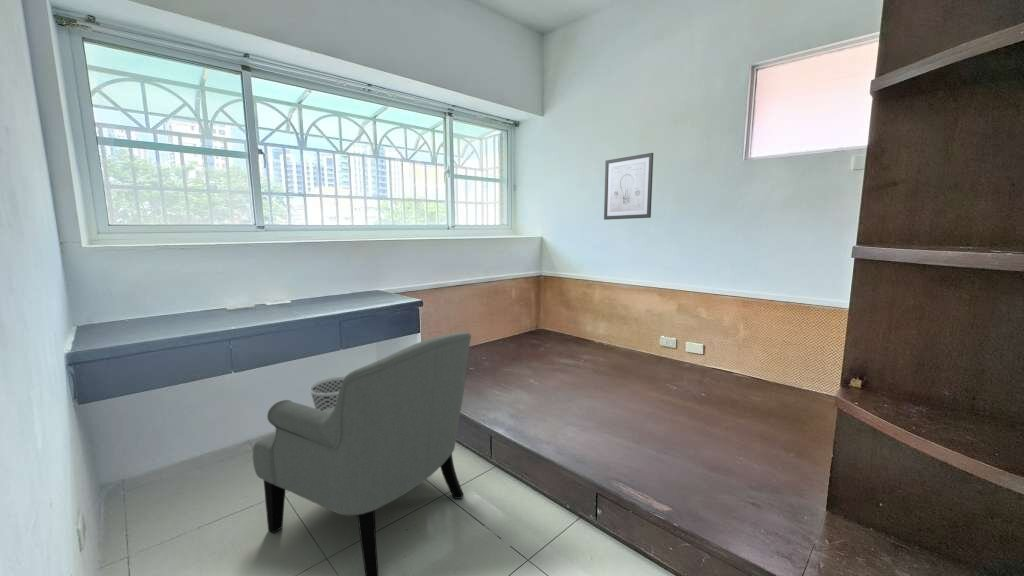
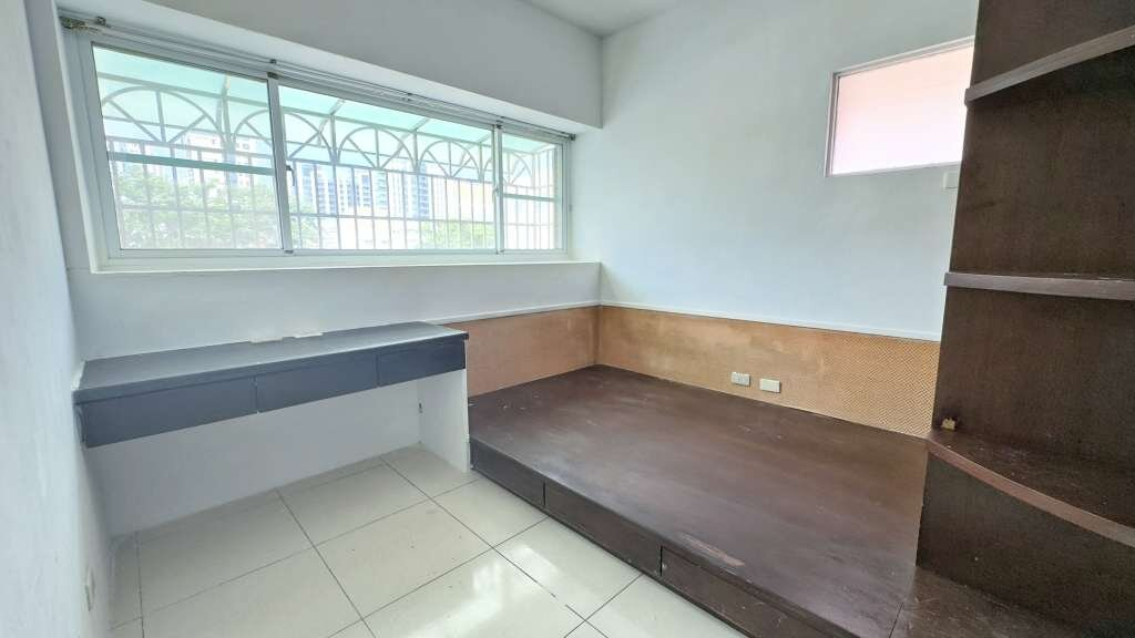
- chair (376, 423)
- wall art (627, 188)
- wastebasket (335, 404)
